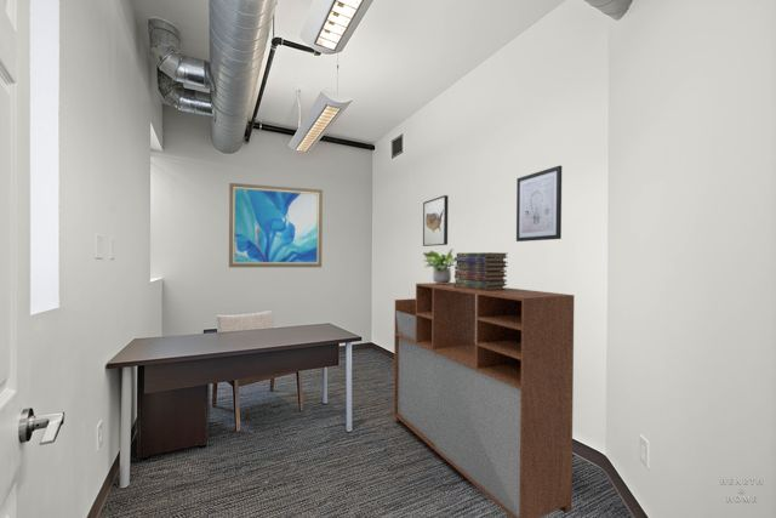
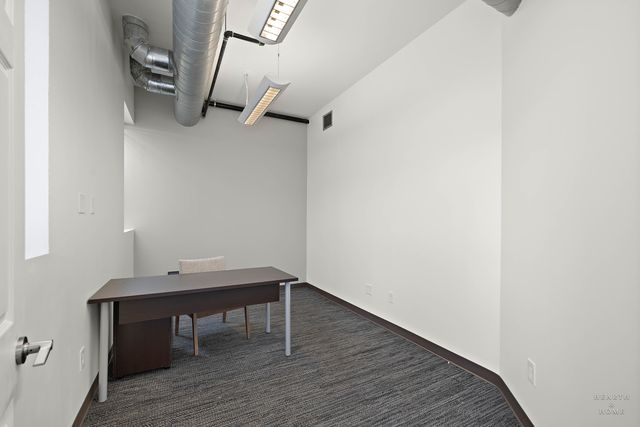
- potted plant (439, 266)
- wall art (434, 222)
- storage cabinet (463, 370)
- wall art (276, 227)
- book stack (480, 269)
- wall art (537, 206)
